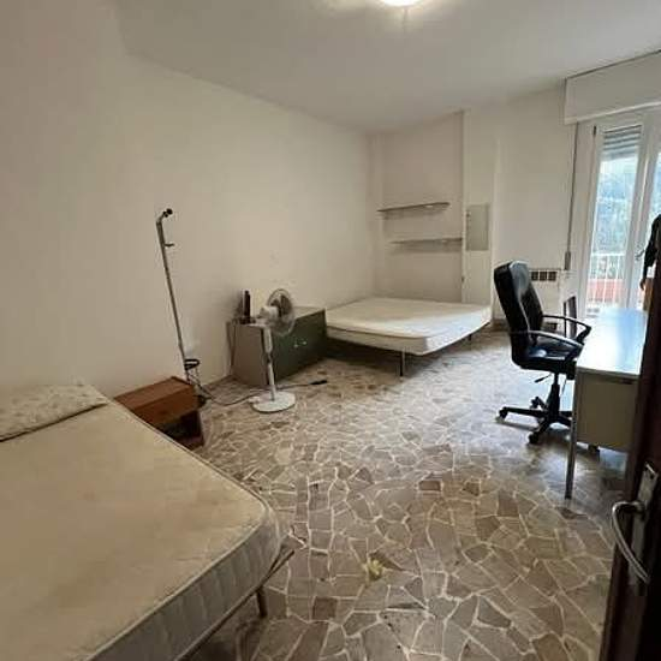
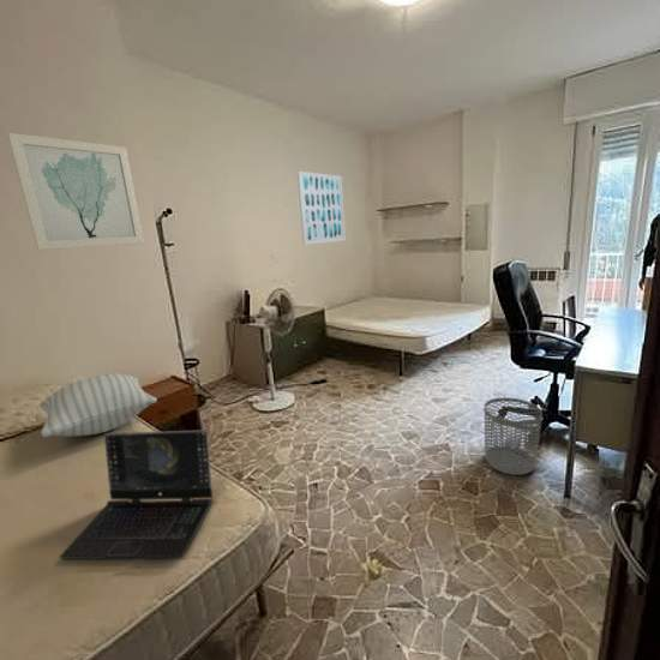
+ laptop (139, 491)
+ wall art (84, 194)
+ pillow (97, 402)
+ wall art (323, 209)
+ waste bin (510, 436)
